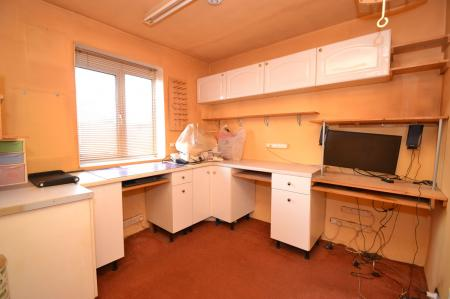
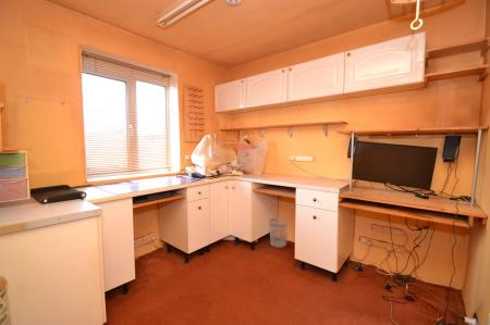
+ wastebasket (278, 233)
